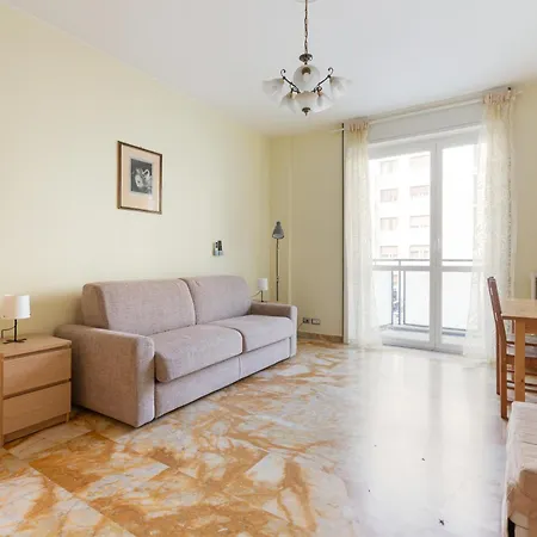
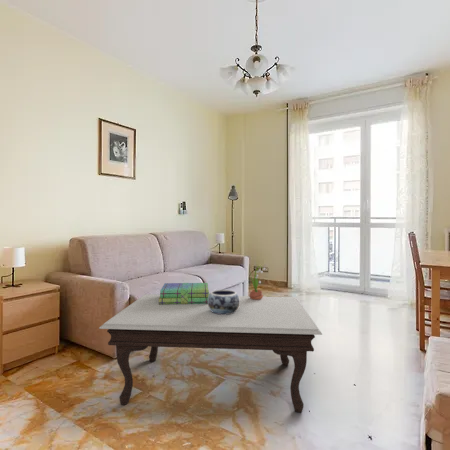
+ stack of books (185, 292)
+ decorative bowl (223, 301)
+ potted flower (257, 281)
+ coffee table (214, 345)
